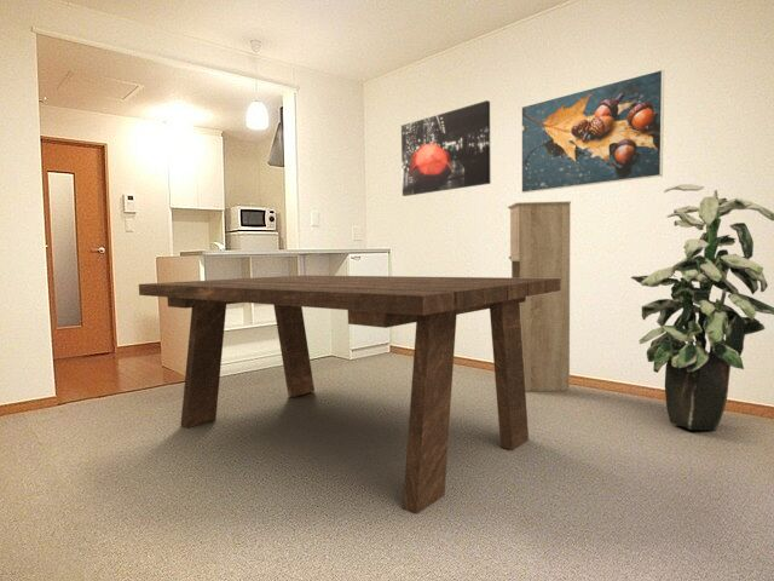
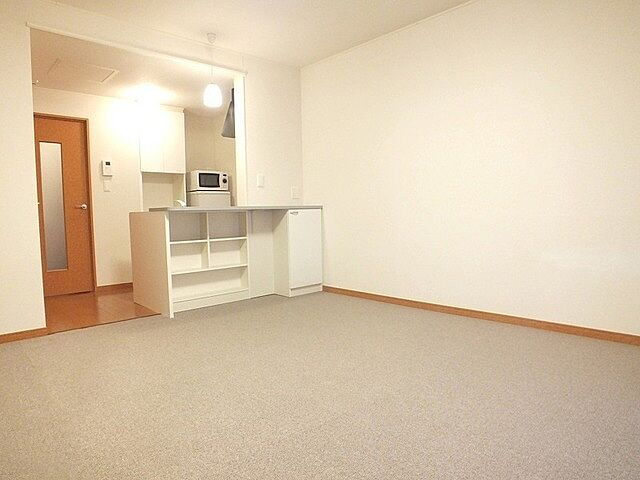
- wall art (441, 151)
- dining table (310, 362)
- indoor plant (697, 306)
- storage cabinet (538, 295)
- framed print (584, 138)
